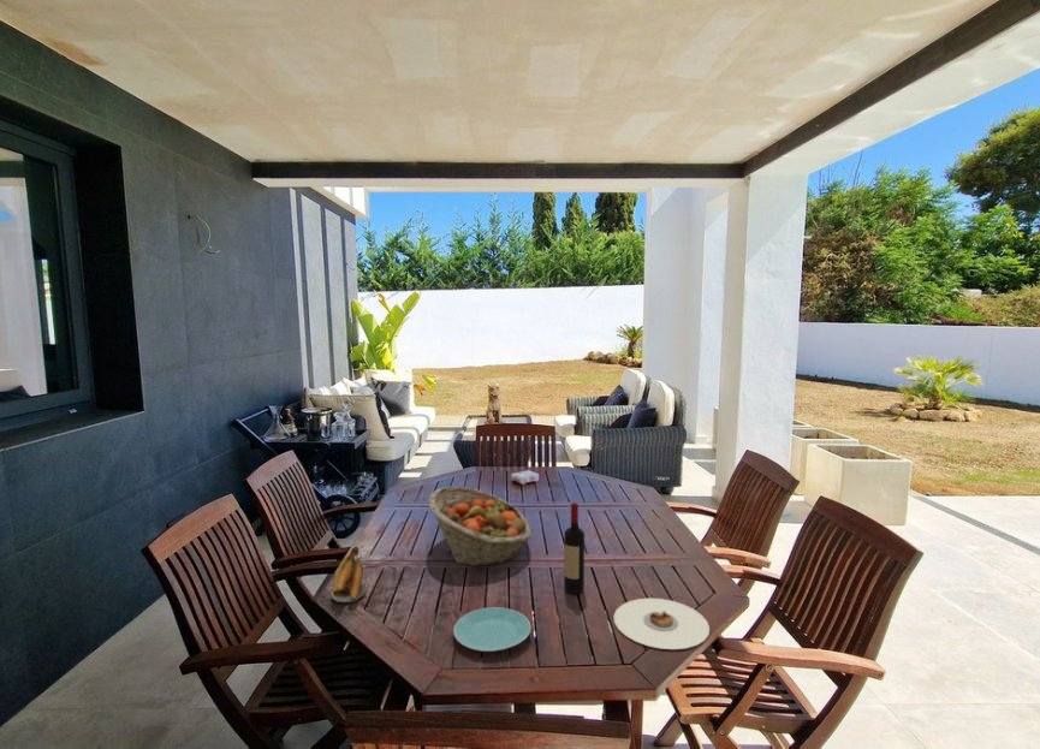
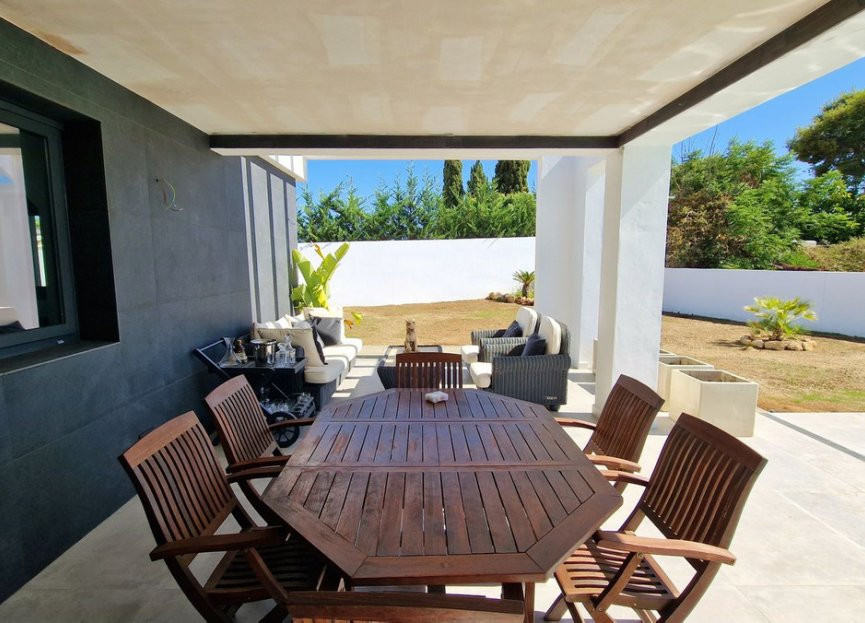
- plate (660, 618)
- wine bottle (574, 547)
- plate (492, 631)
- fruit basket (480, 522)
- banana (346, 576)
